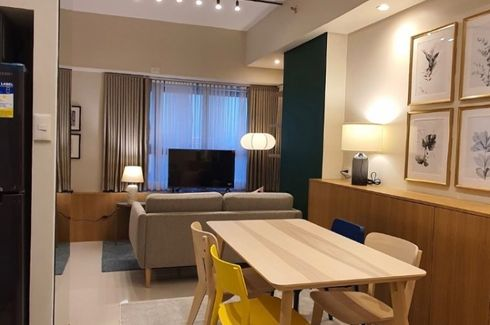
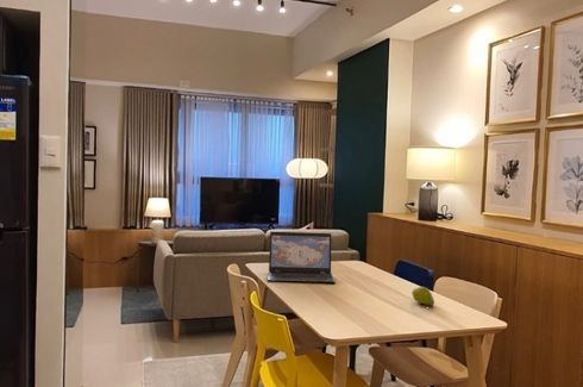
+ laptop (301, 256)
+ fruit (424, 295)
